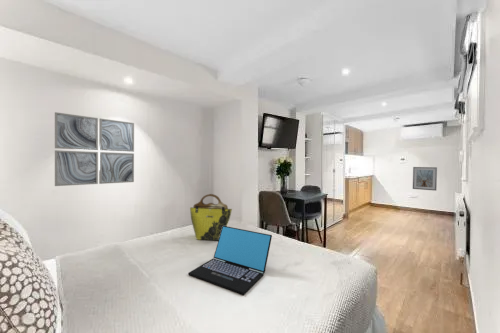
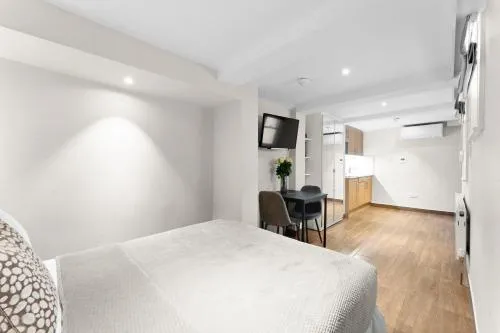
- laptop (231, 253)
- picture frame (424, 178)
- tote bag (210, 215)
- wall art (99, 152)
